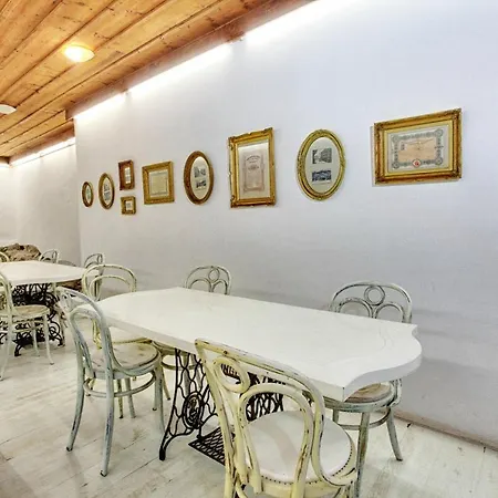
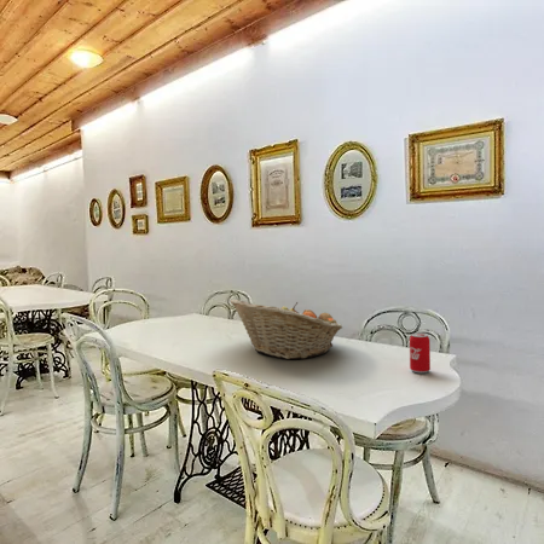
+ beverage can (419, 352)
+ fruit basket (284, 323)
